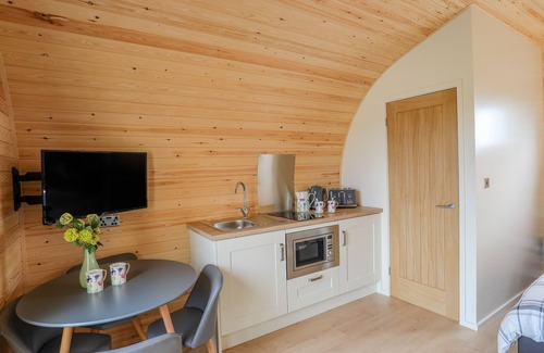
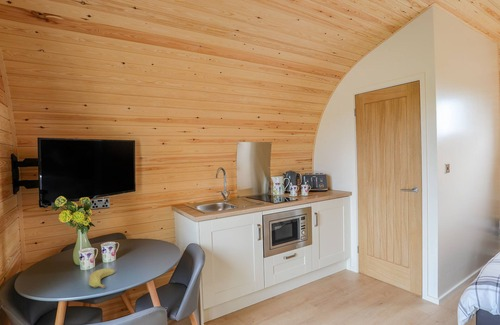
+ banana (103, 276)
